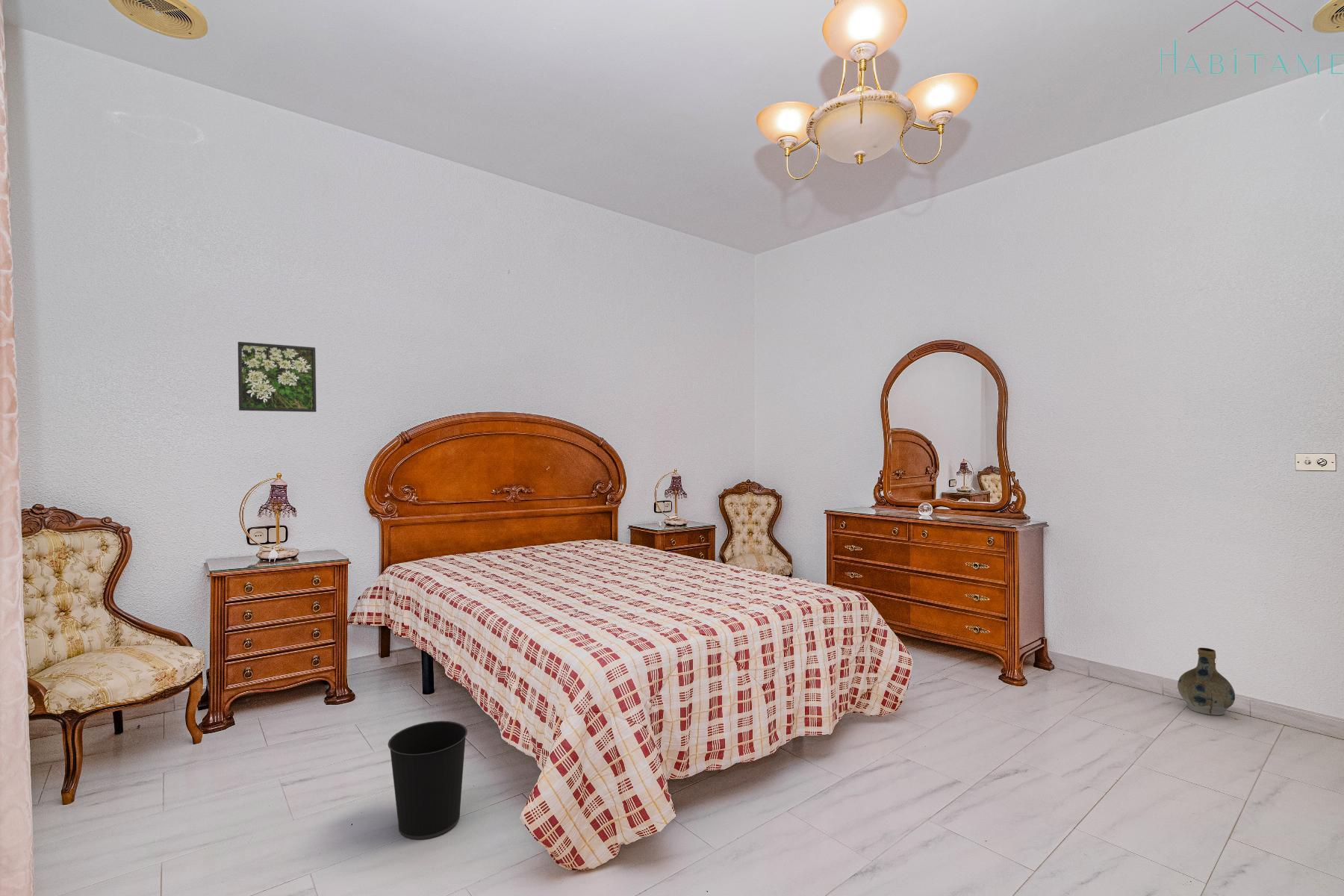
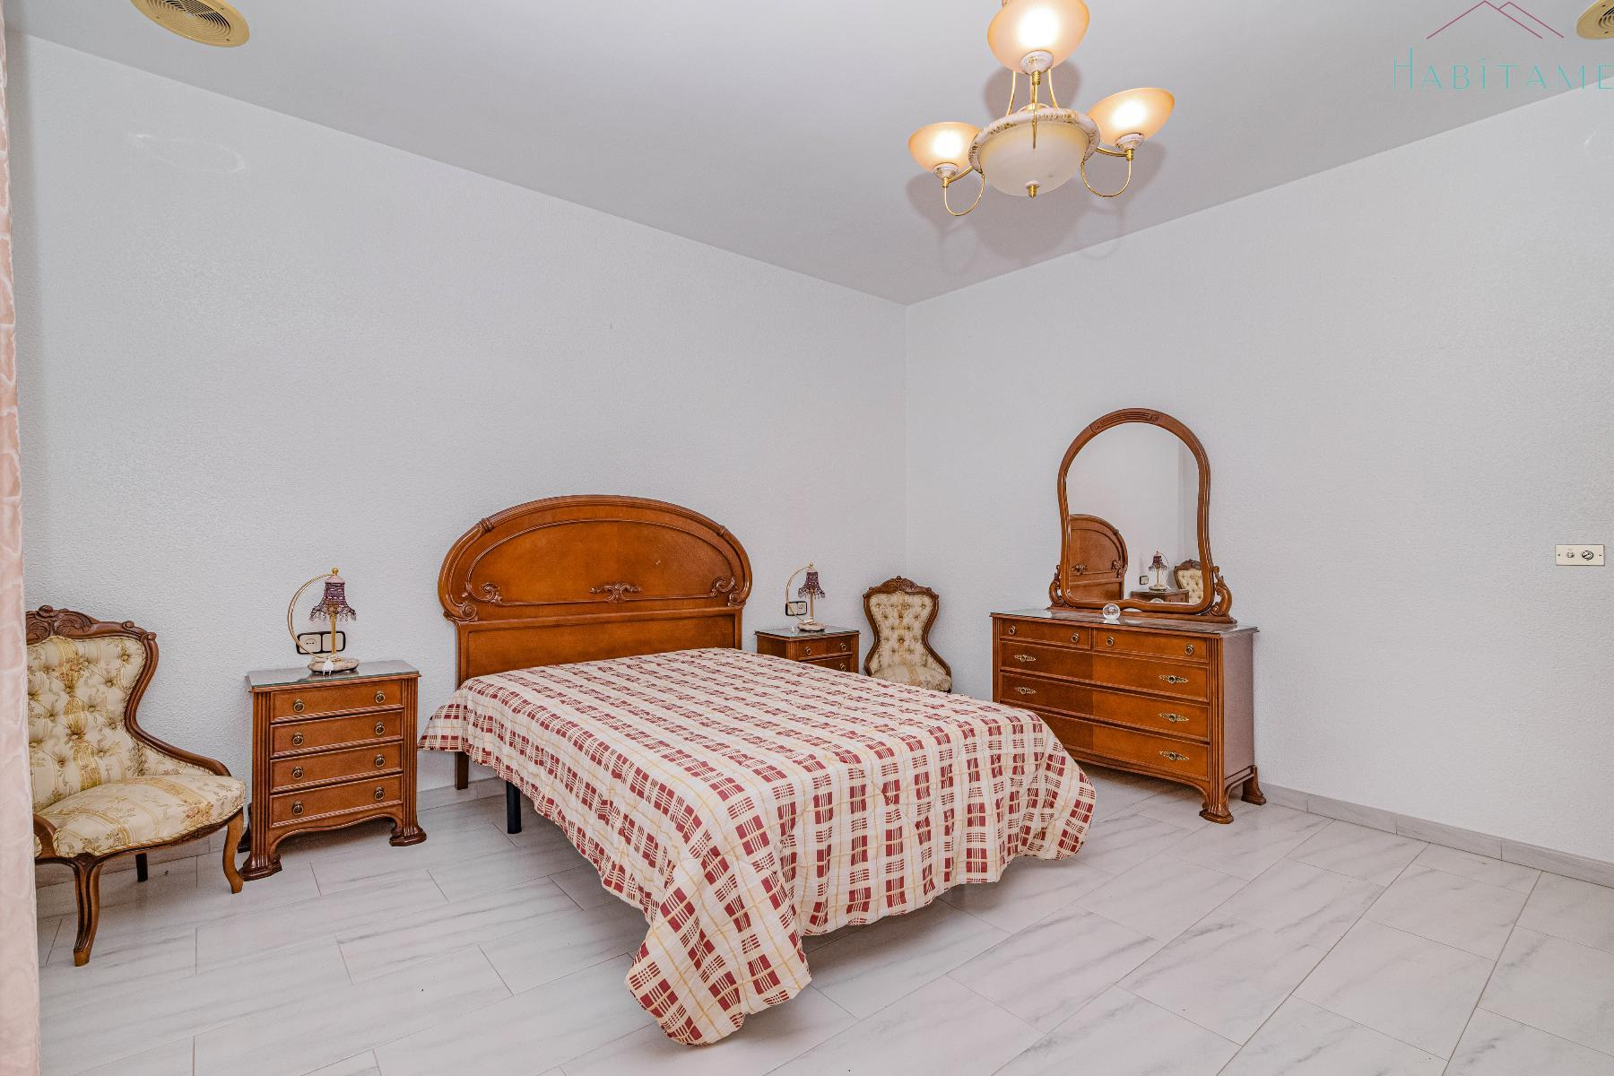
- ceramic jug (1205, 679)
- wastebasket (429, 779)
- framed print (278, 378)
